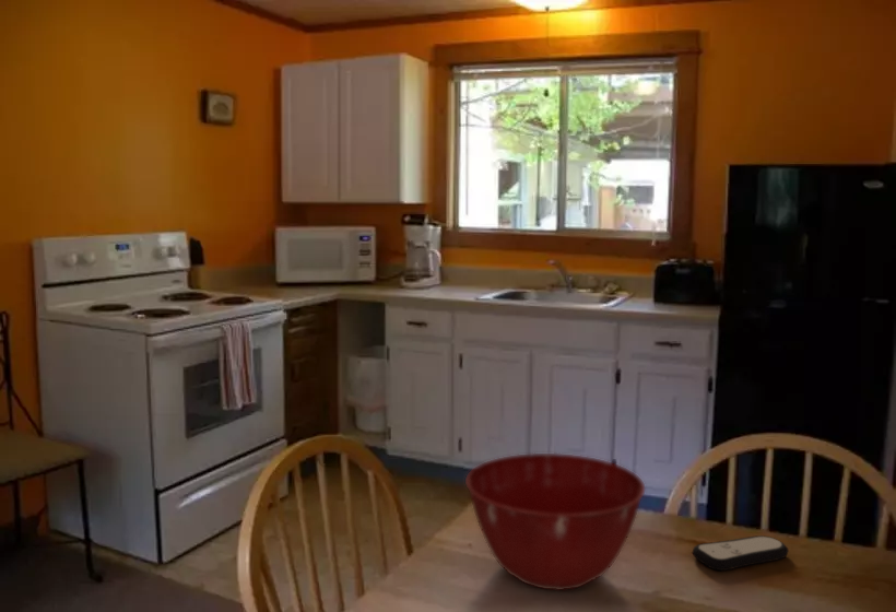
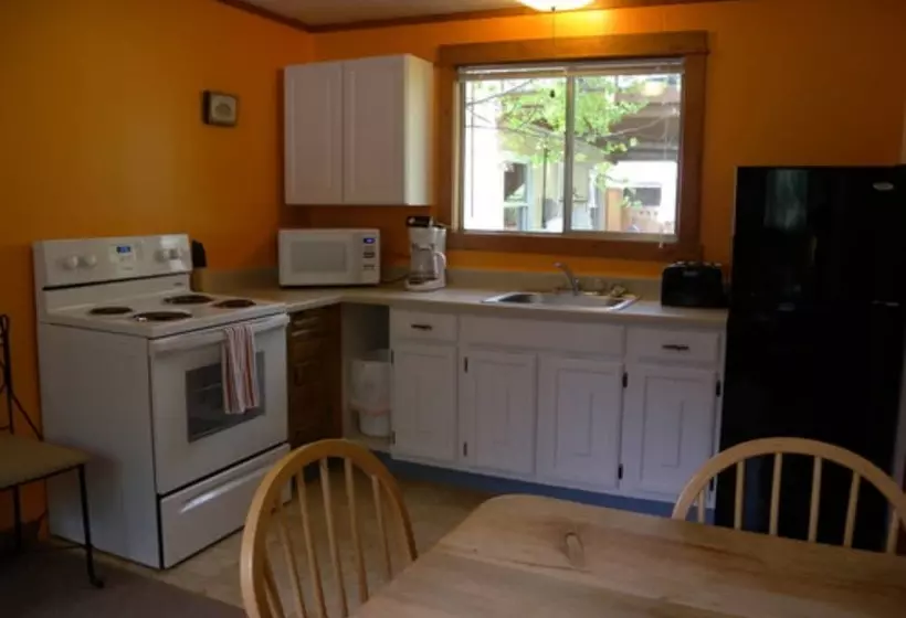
- remote control (741, 551)
- mixing bowl (552, 525)
